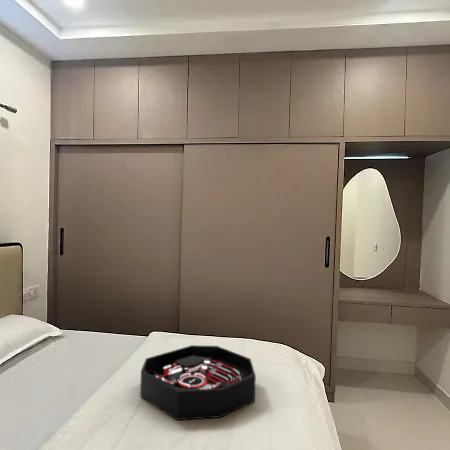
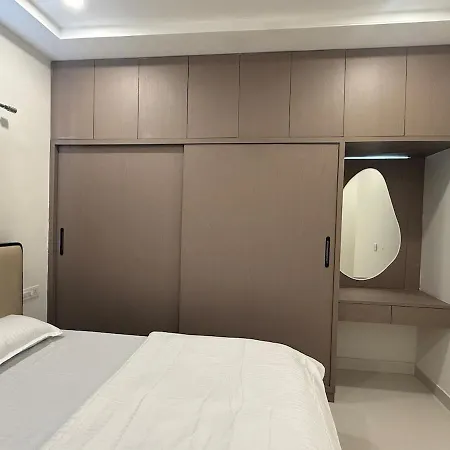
- tray (200, 377)
